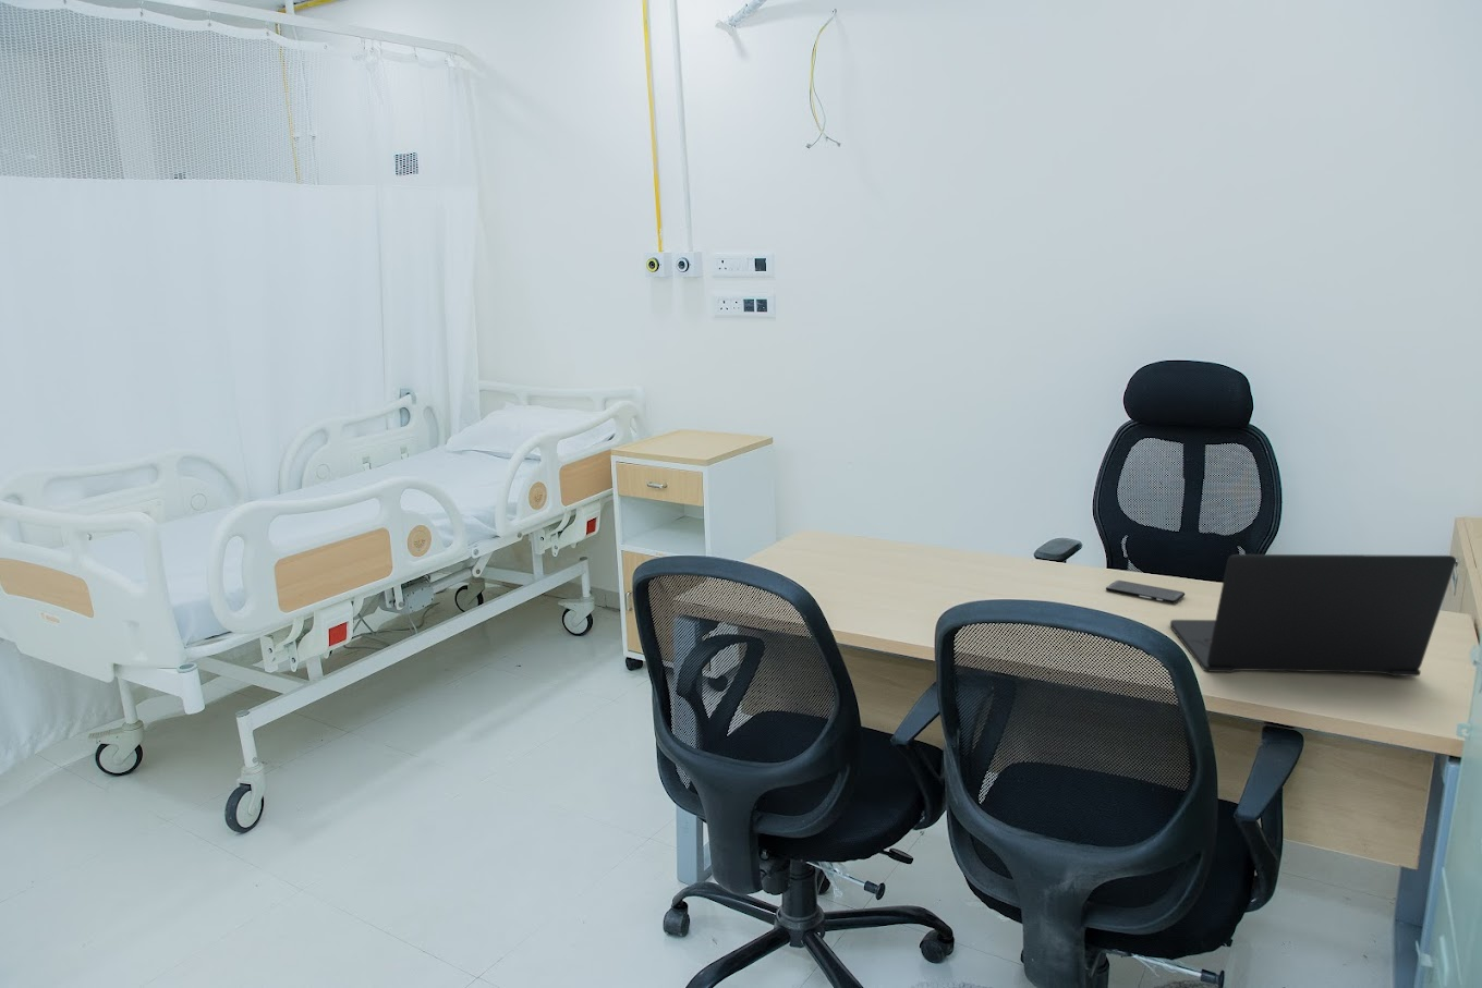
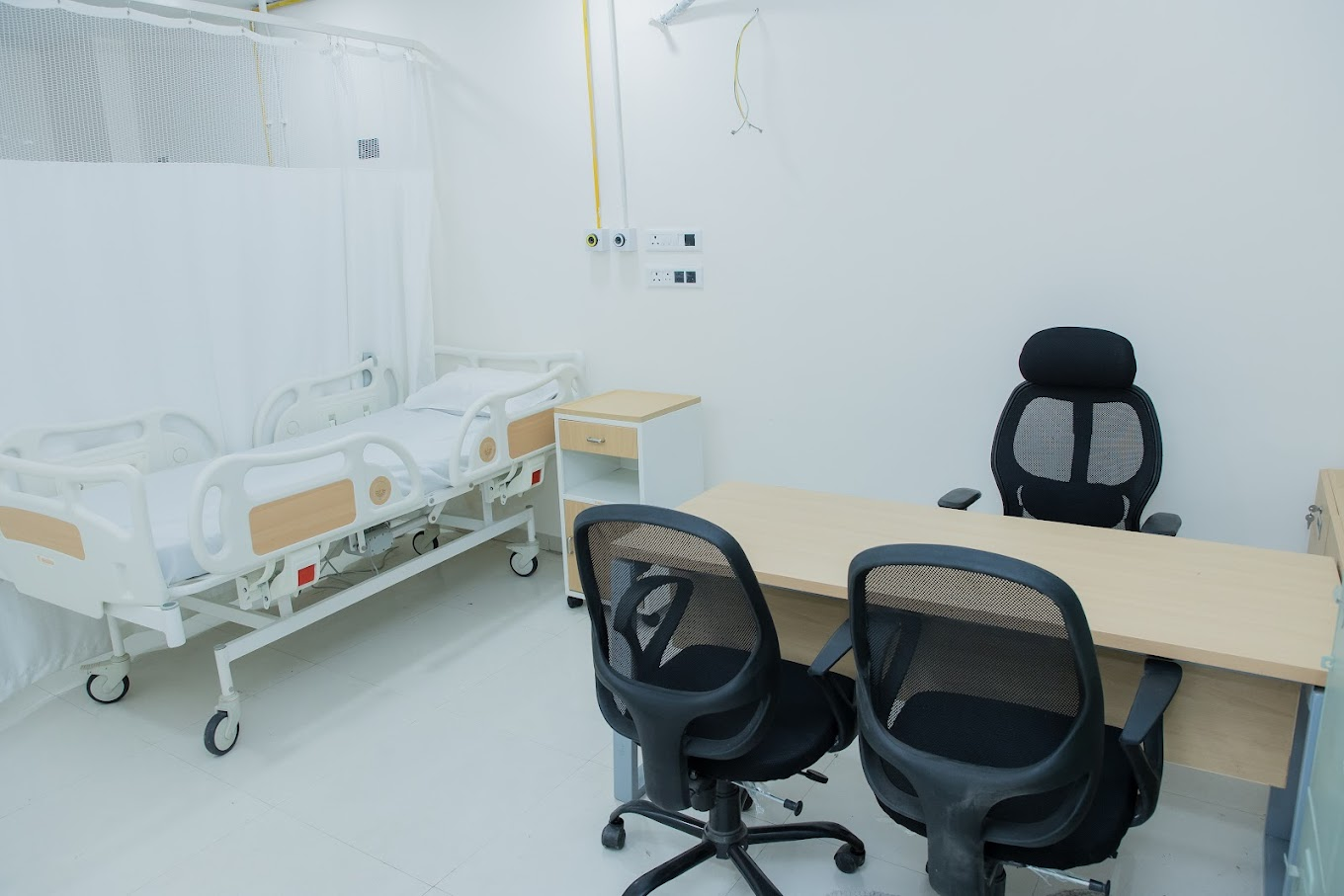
- laptop (1298, 593)
- smartphone (1145, 591)
